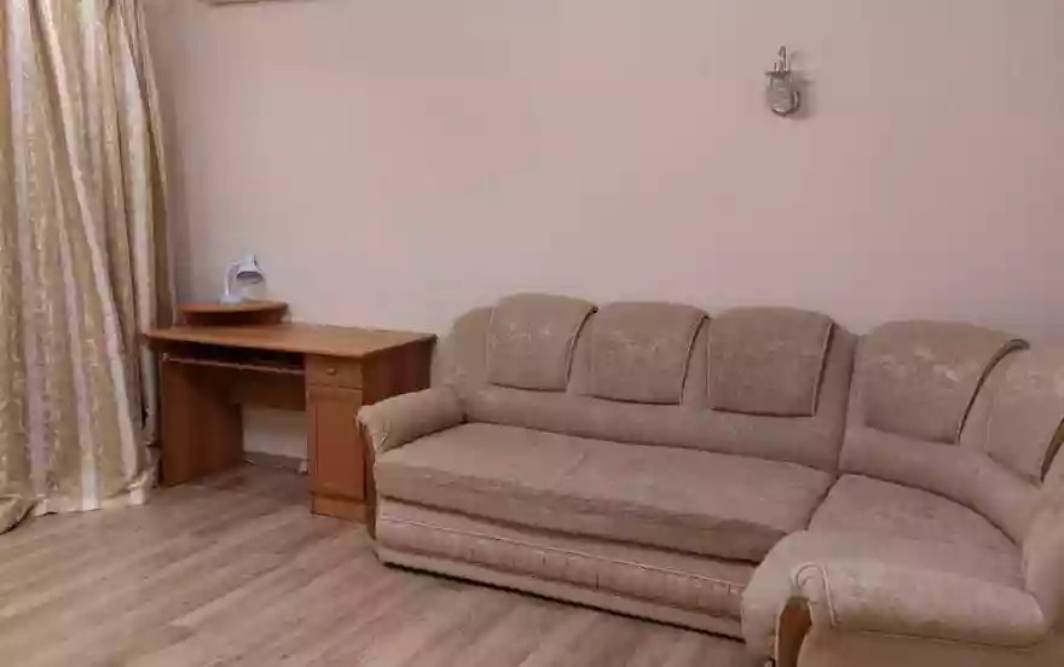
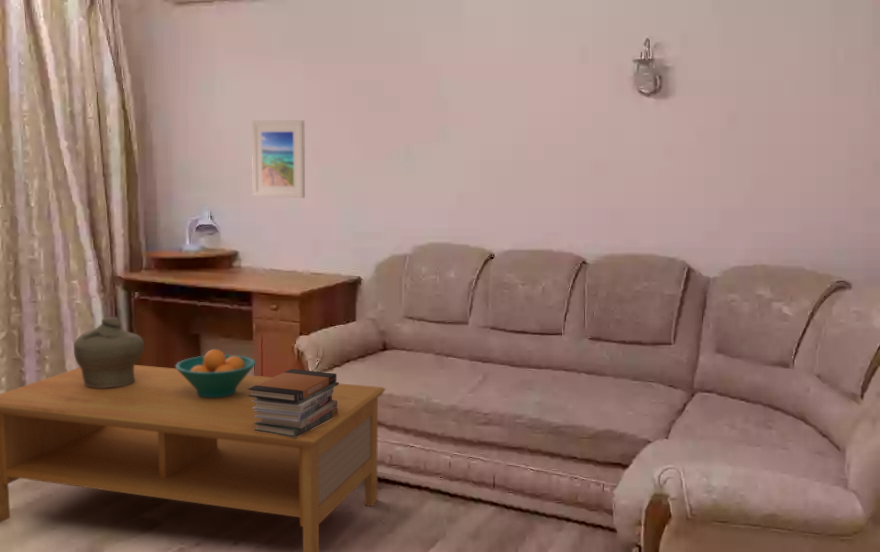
+ coffee table (189, 453)
+ book stack (294, 401)
+ fruit bowl (216, 371)
+ jar (109, 350)
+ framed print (278, 159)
